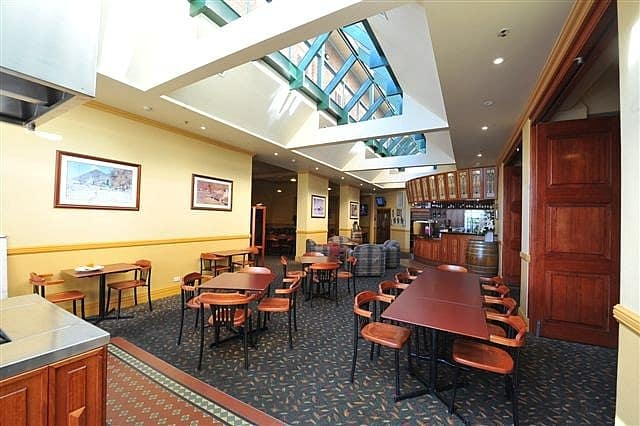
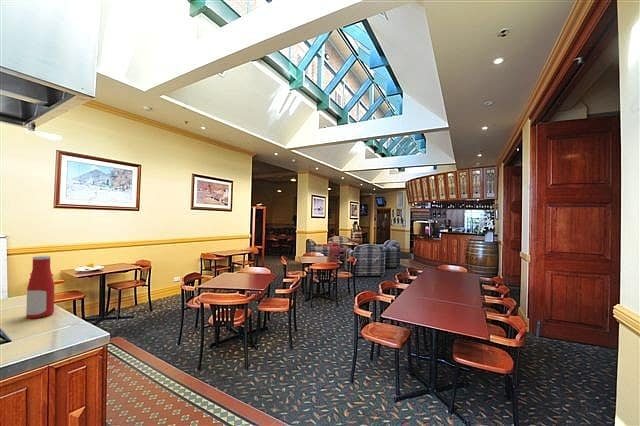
+ bottle (41, 285)
